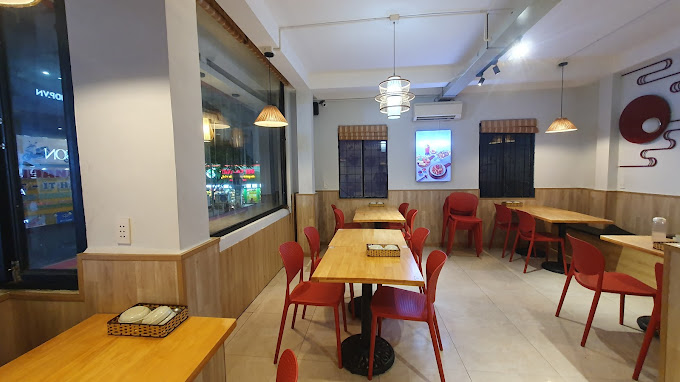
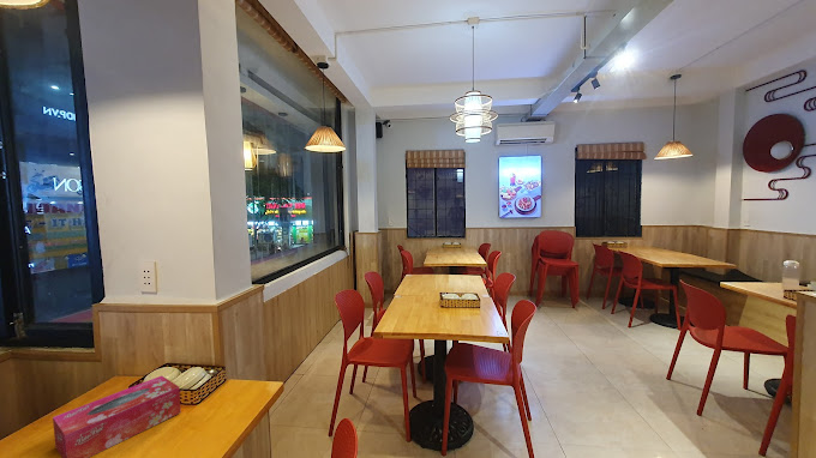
+ tissue box (121, 415)
